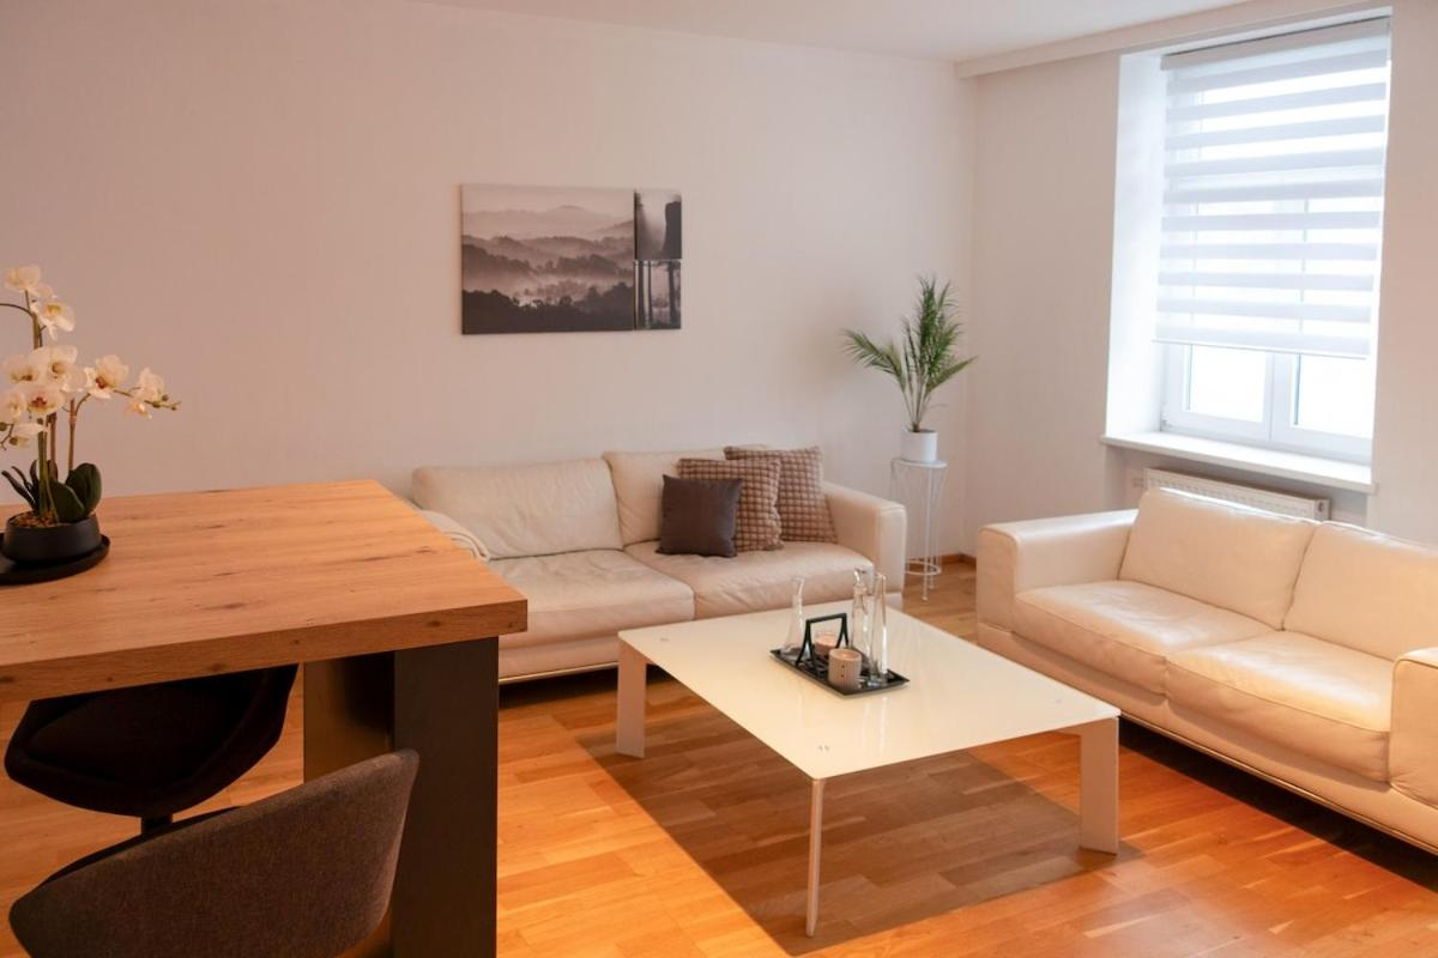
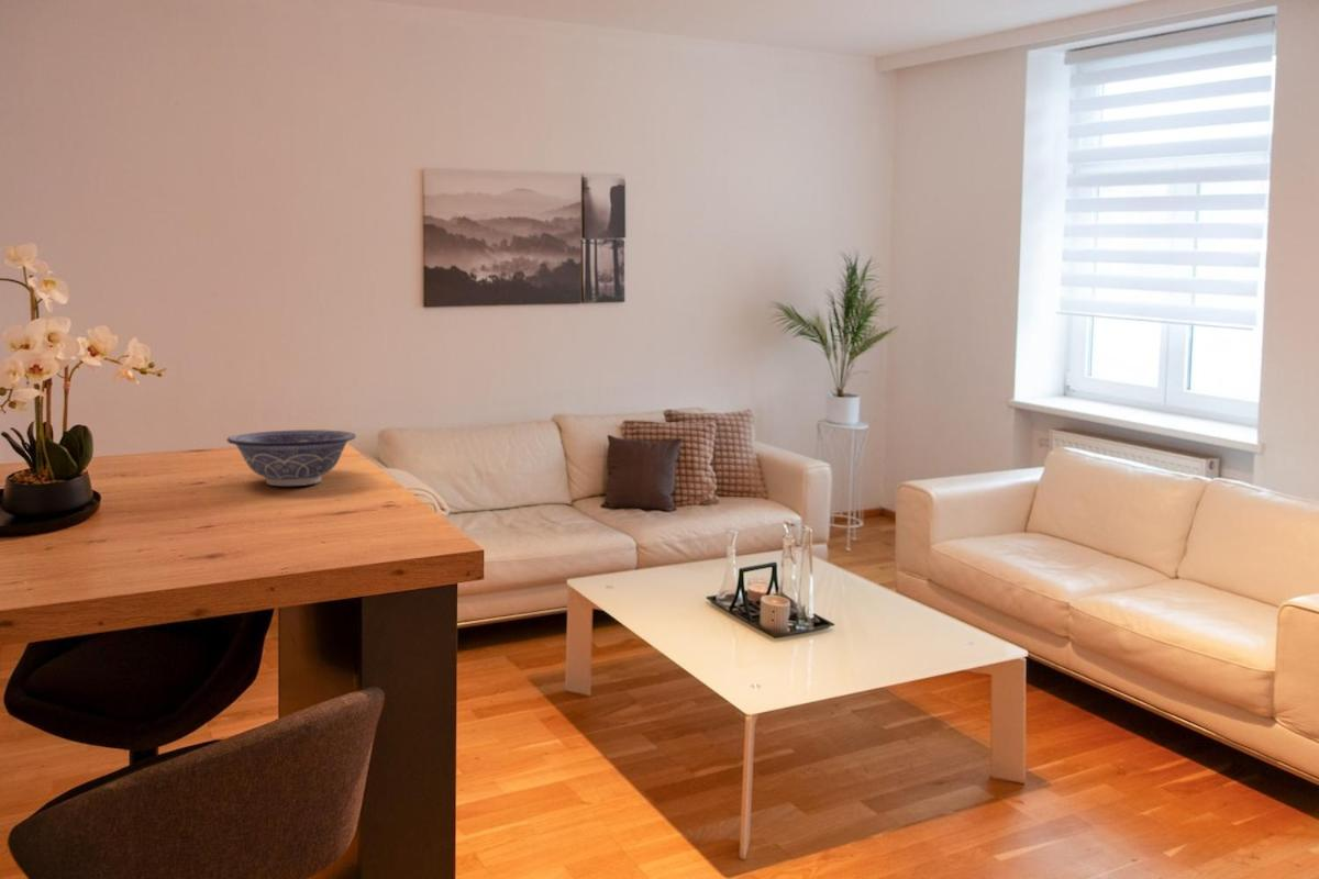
+ decorative bowl (292, 458)
